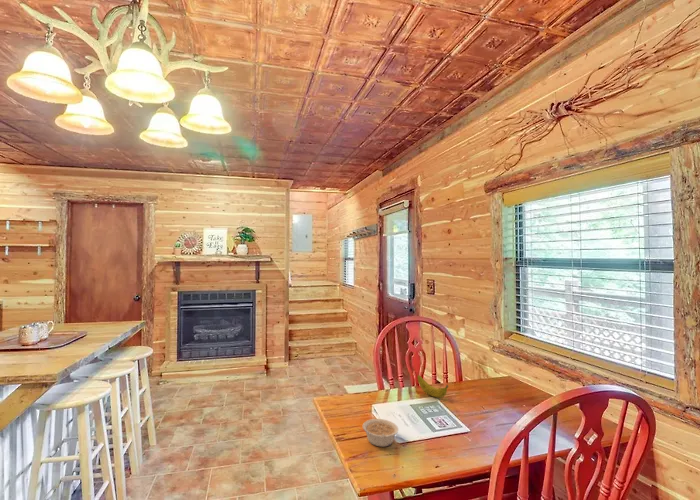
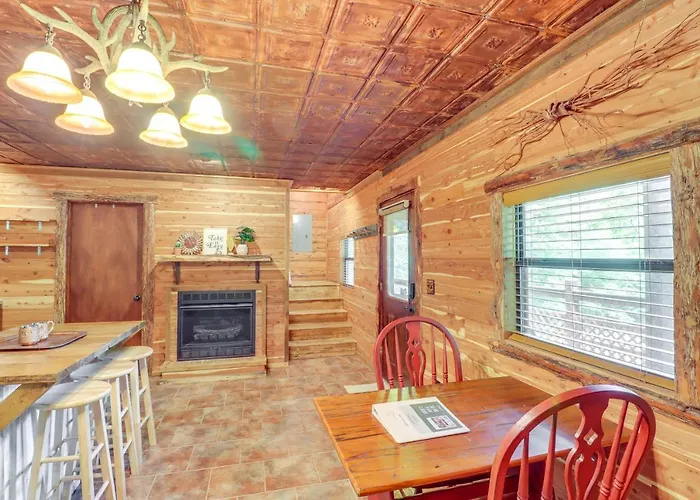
- banana (432, 387)
- legume (381, 432)
